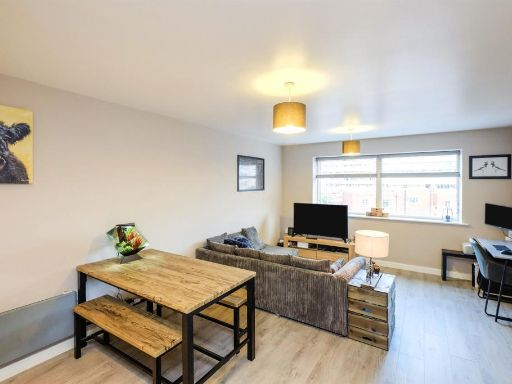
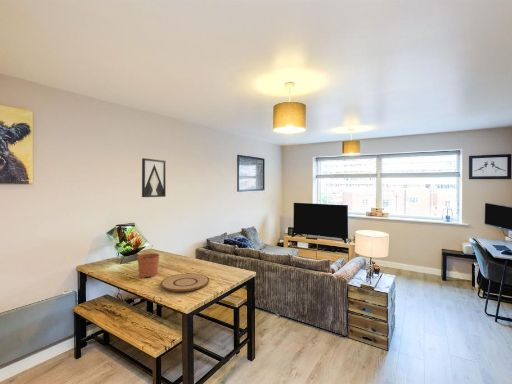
+ plant pot (148, 260)
+ plate (185, 282)
+ wall art (154, 178)
